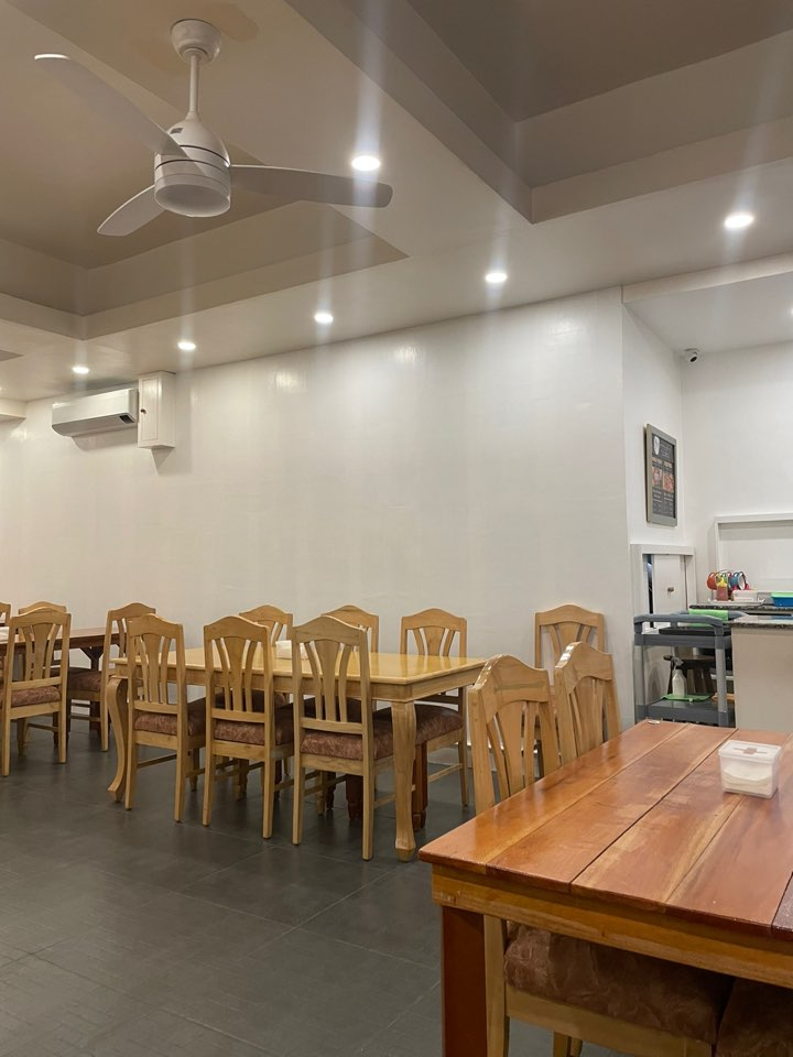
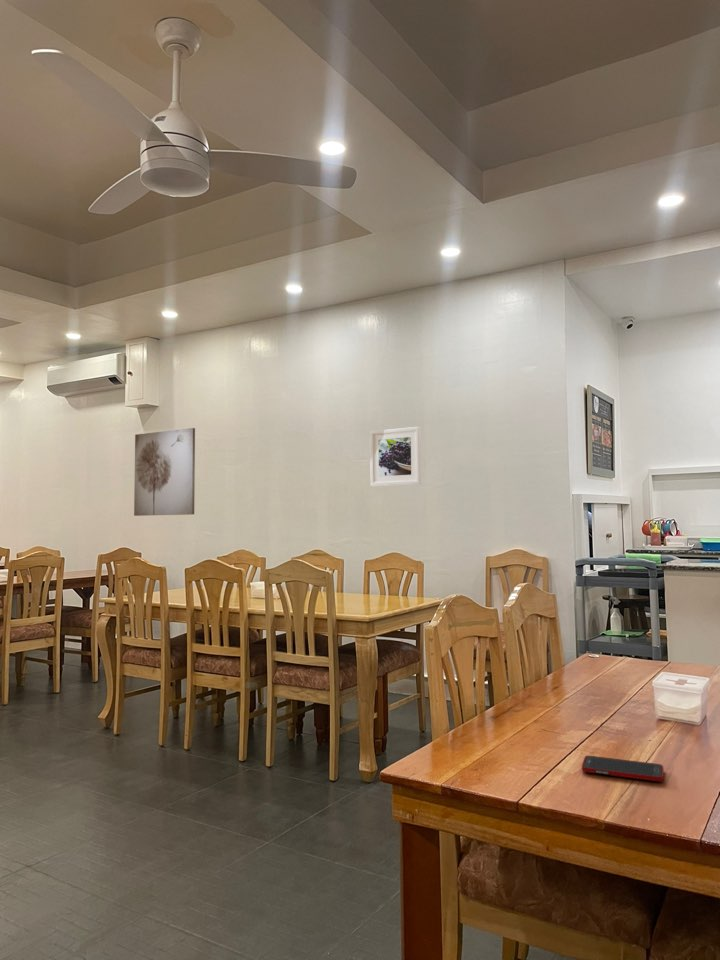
+ wall art (163, 473)
+ cell phone (622, 768)
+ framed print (394, 456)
